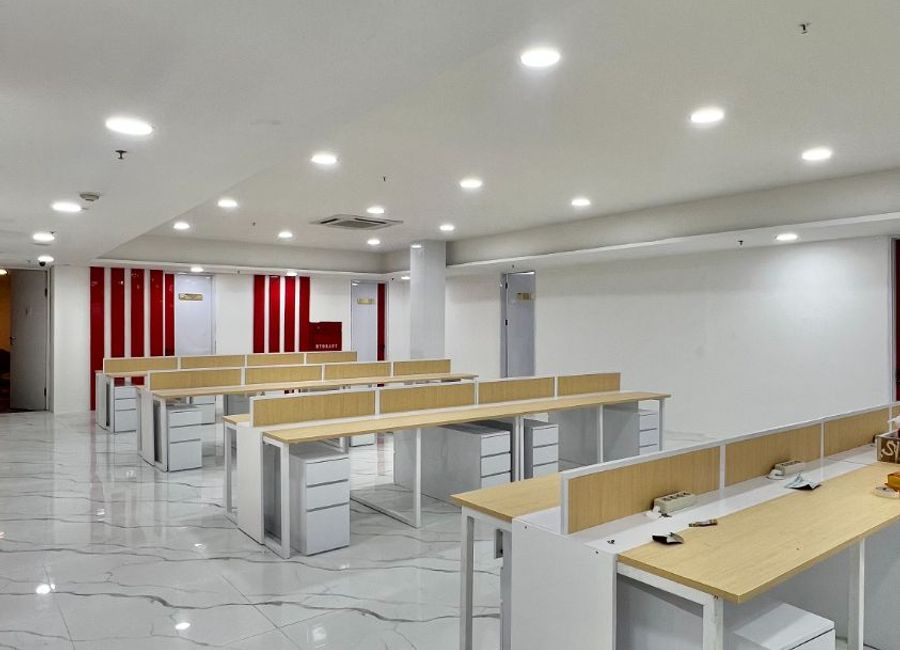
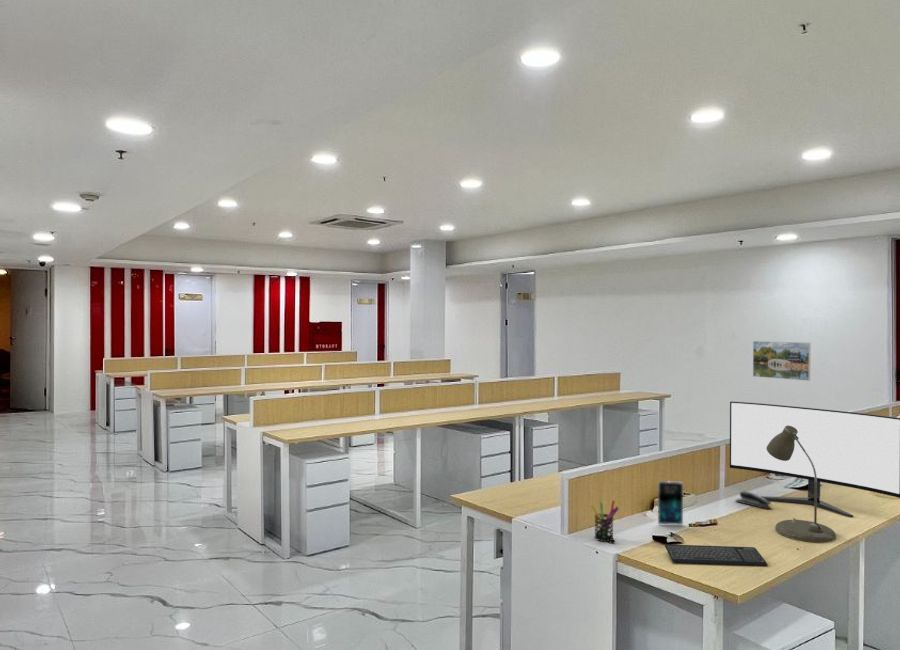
+ pen holder (604, 519)
+ stapler (753, 499)
+ monitor (809, 456)
+ keyboard (714, 554)
+ desk lamp (814, 477)
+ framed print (780, 360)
+ smartphone (670, 502)
